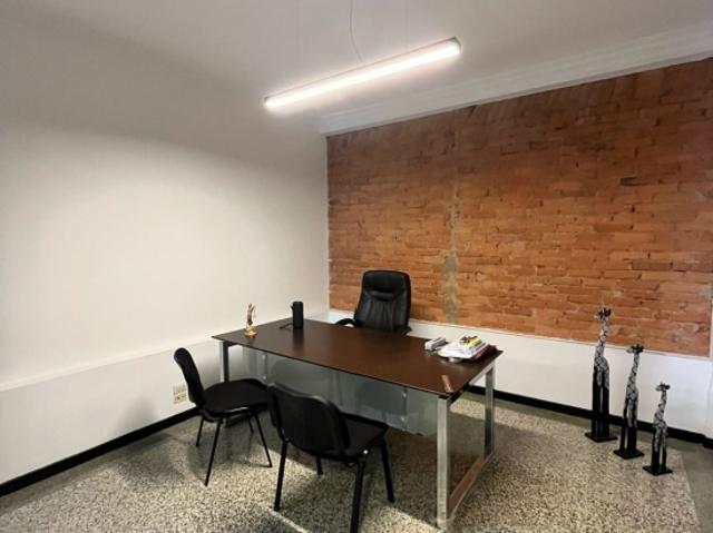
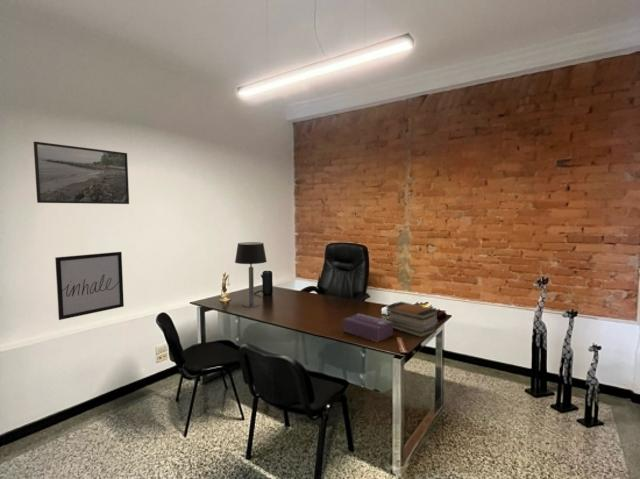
+ tissue box (367, 326)
+ table lamp (251, 274)
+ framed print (85, 175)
+ book stack (411, 318)
+ wall art (91, 283)
